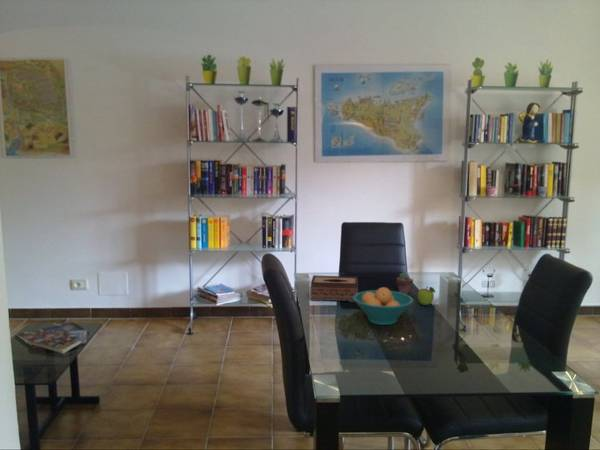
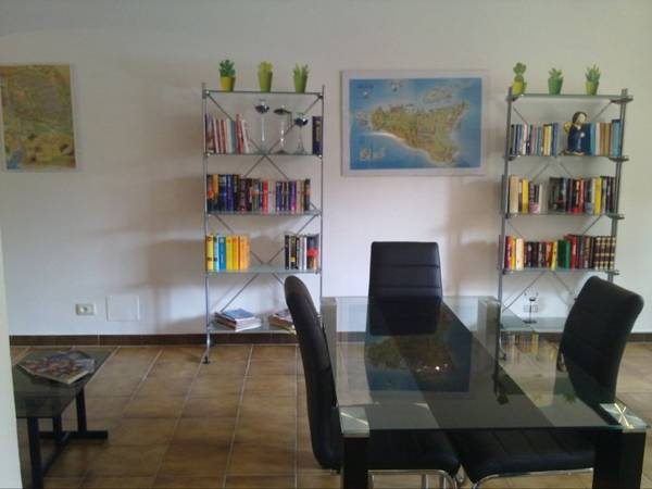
- fruit bowl (382, 304)
- potted succulent (404, 282)
- tissue box (334, 288)
- fruit (426, 295)
